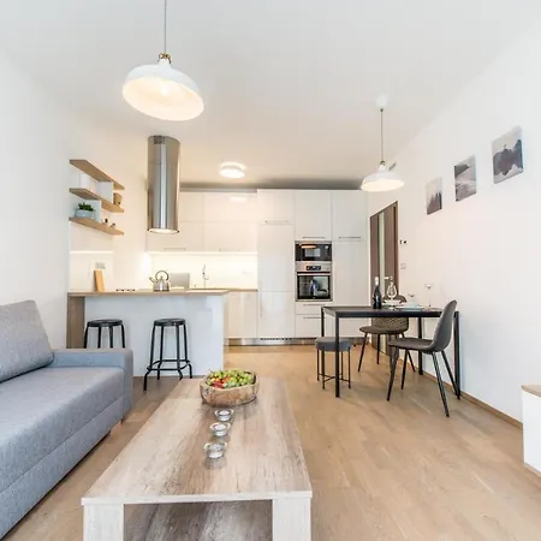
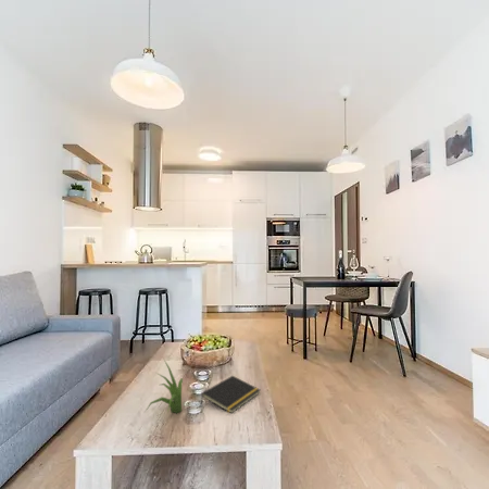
+ notepad (231, 392)
+ plant (164, 385)
